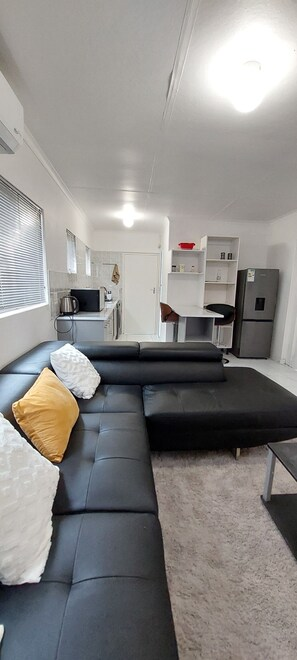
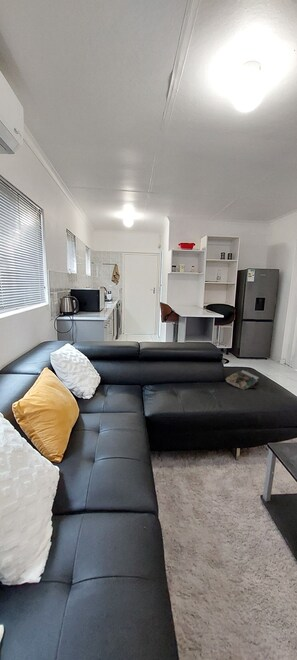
+ magazine (243, 378)
